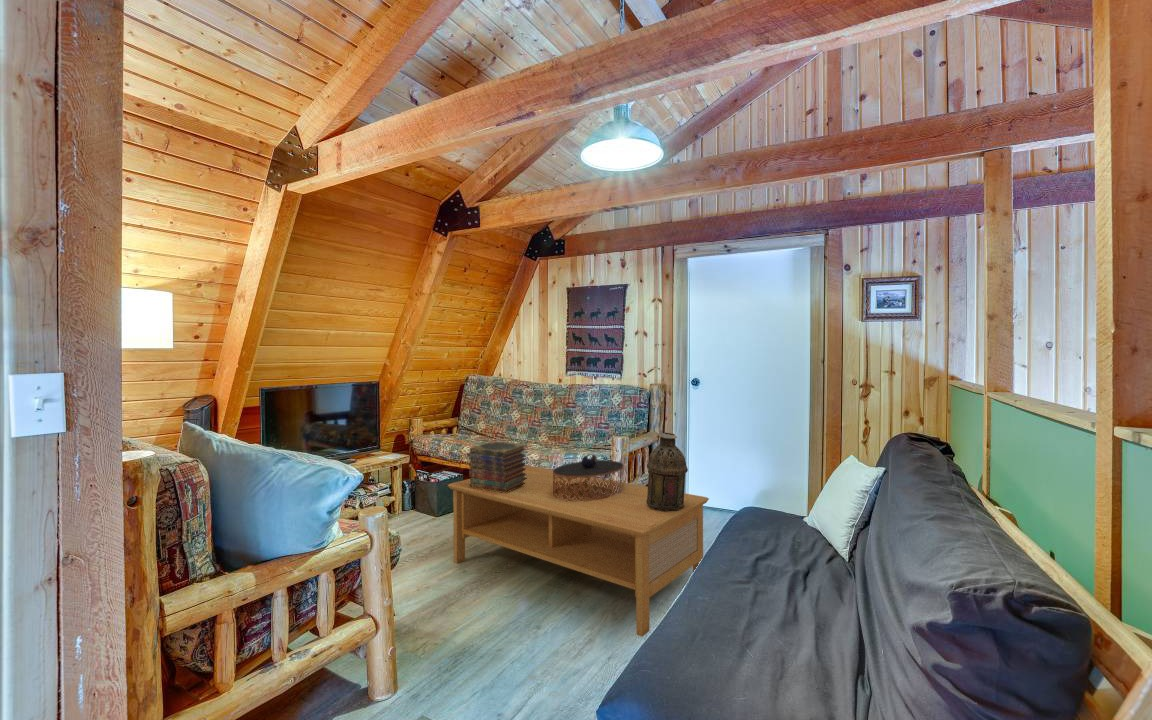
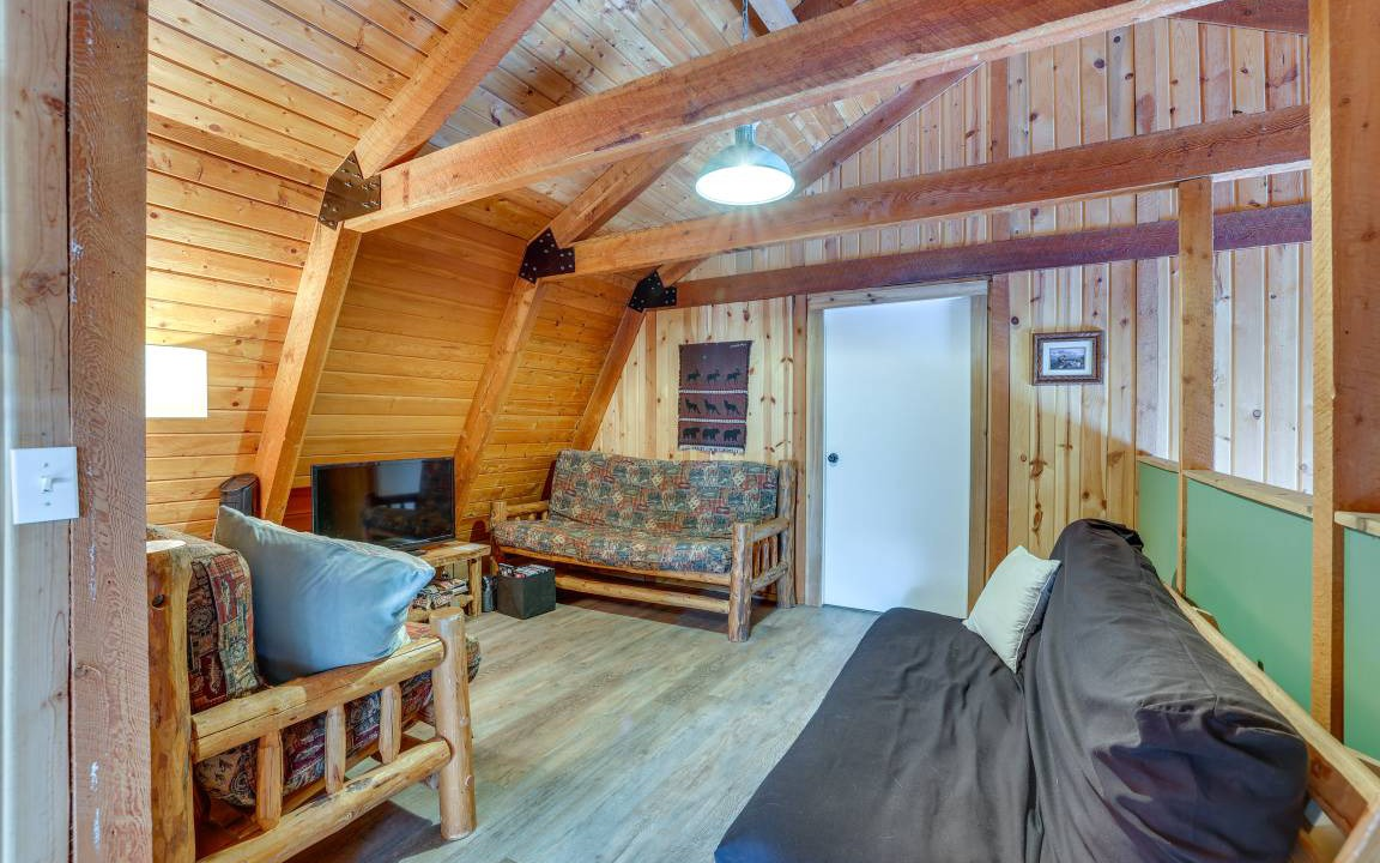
- coffee table (571, 531)
- book stack (499, 466)
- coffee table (589, 472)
- lantern (664, 469)
